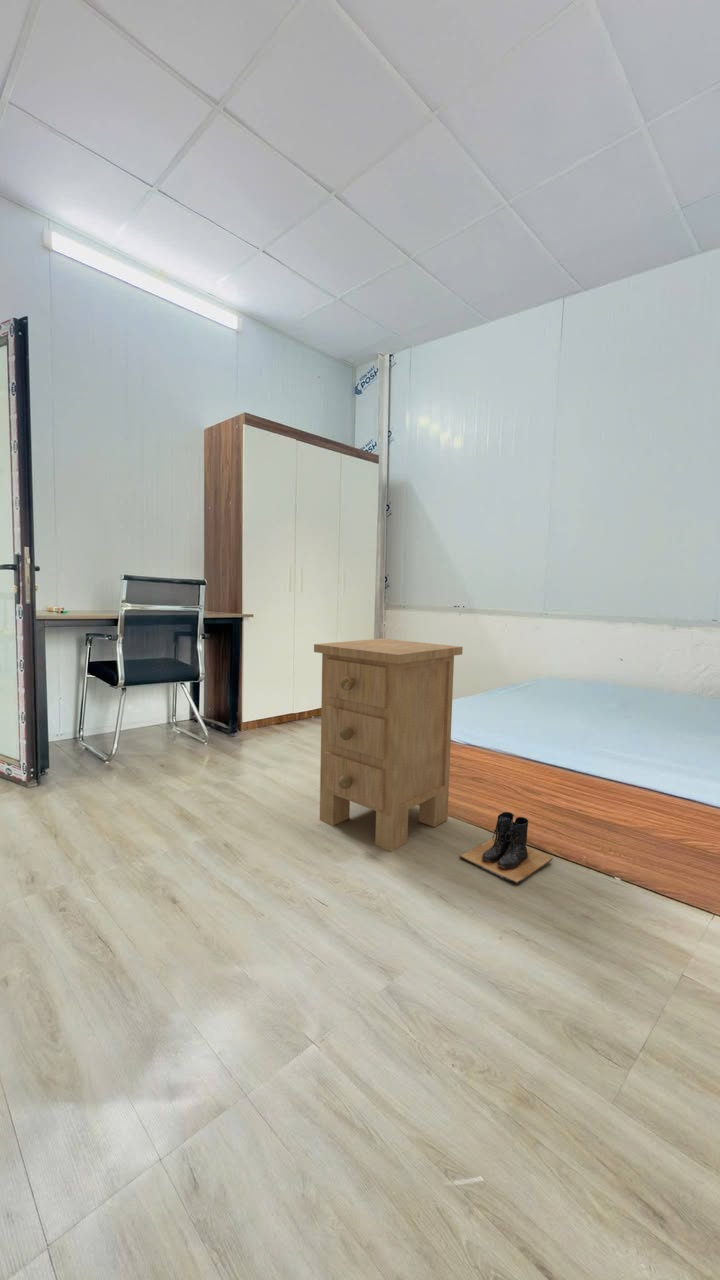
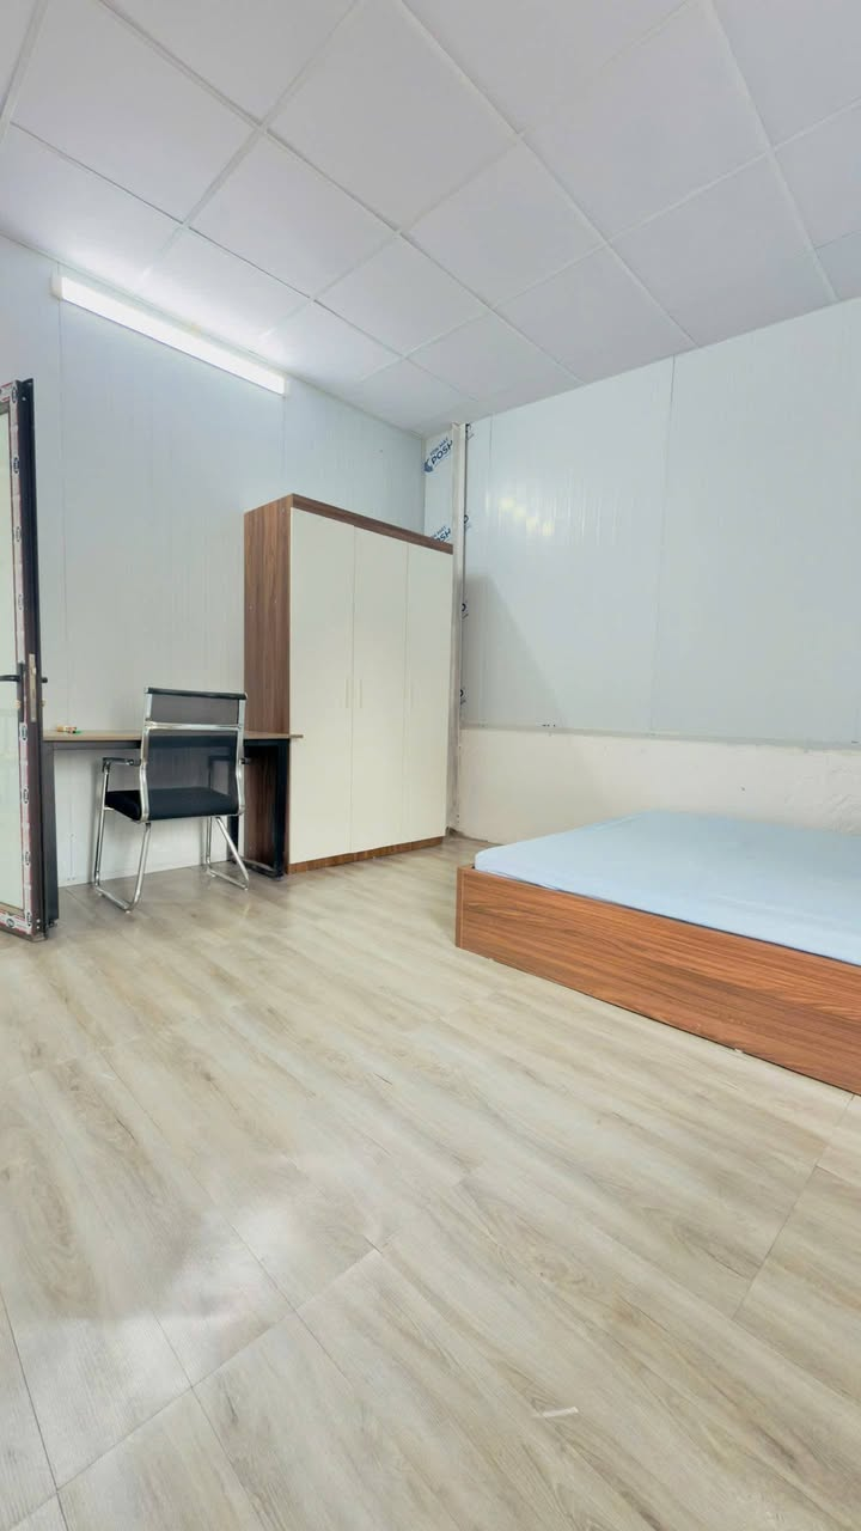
- boots (507, 839)
- nightstand (382, 735)
